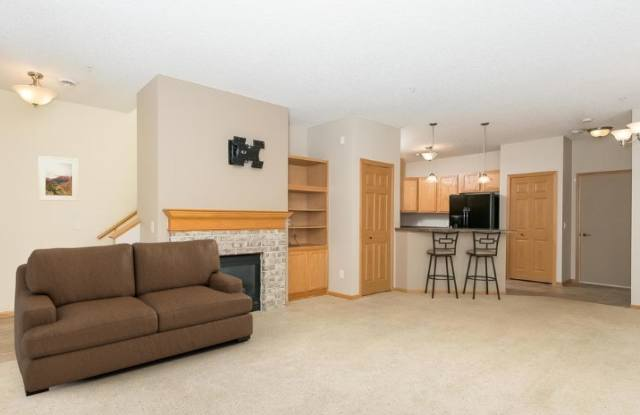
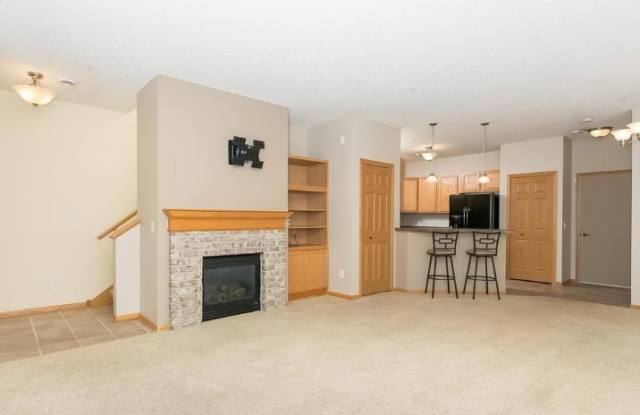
- sofa (143, 297)
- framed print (58, 179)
